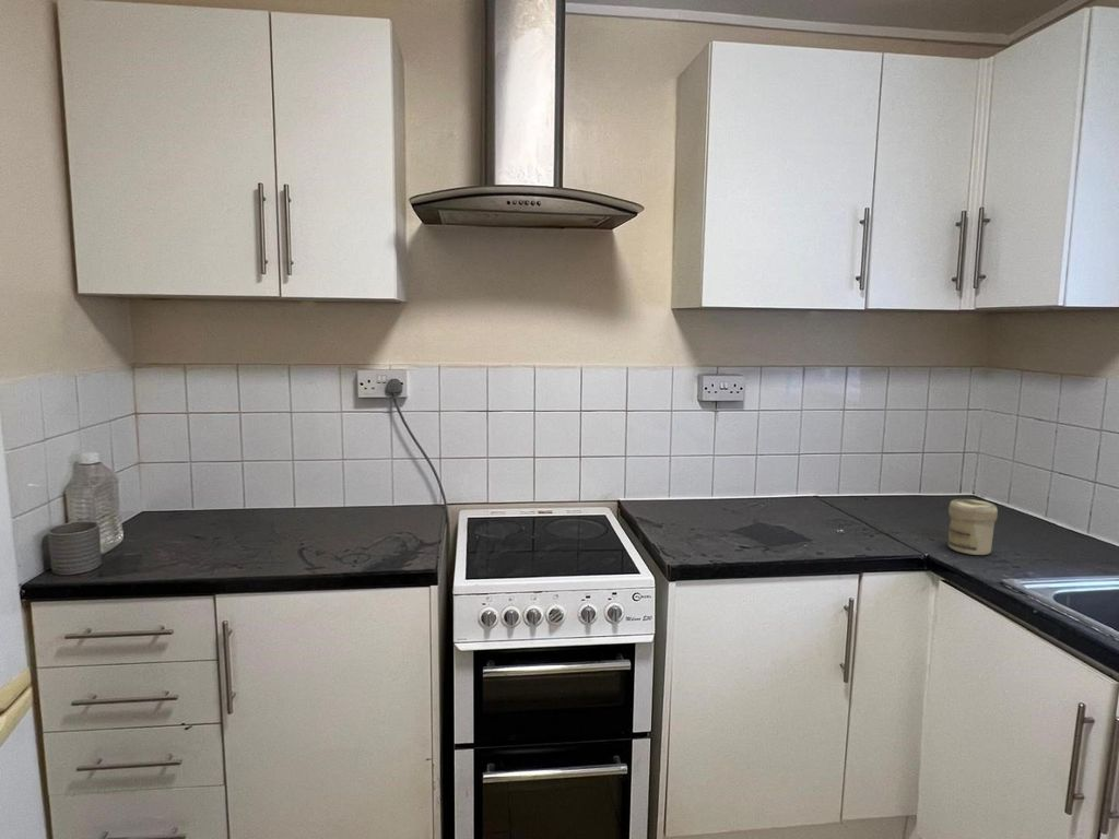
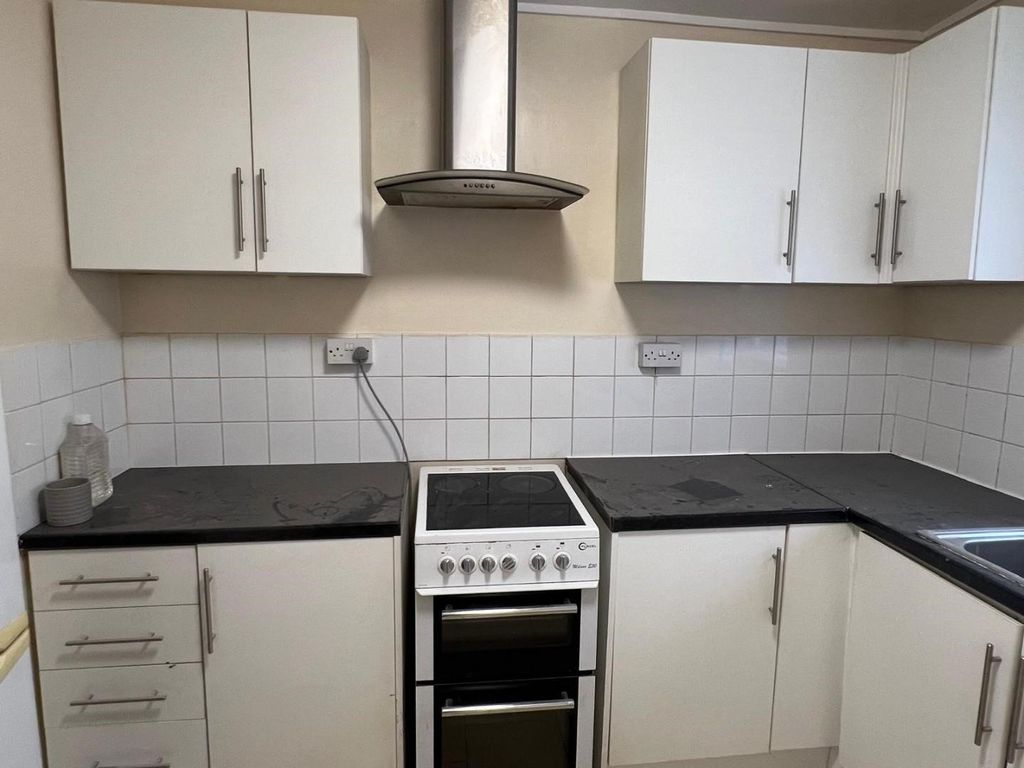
- jar (970, 525)
